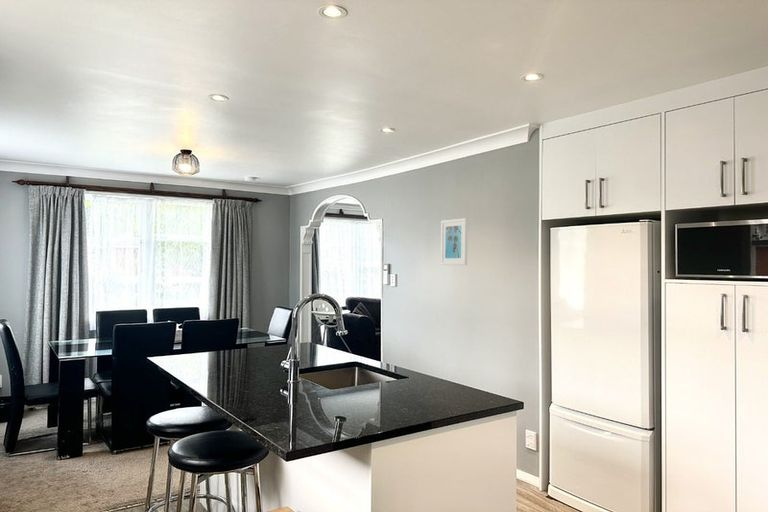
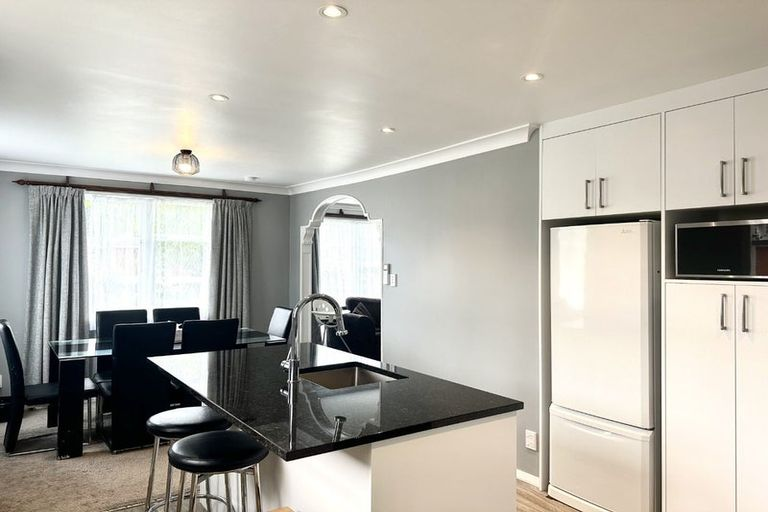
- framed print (453, 242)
